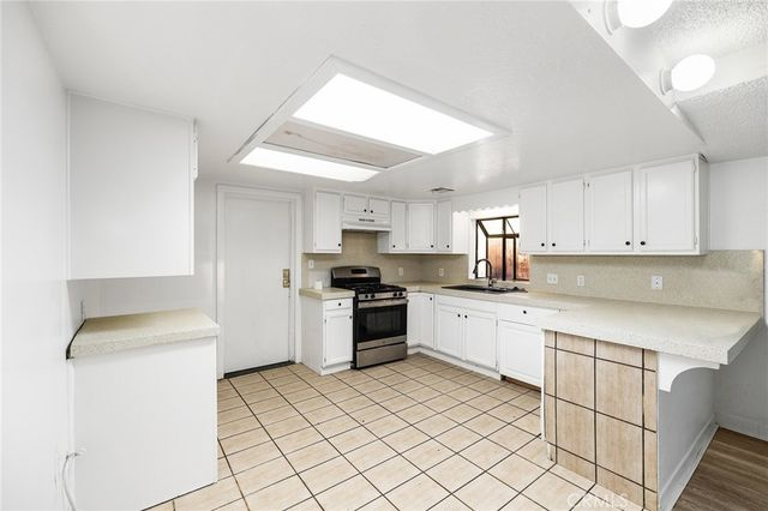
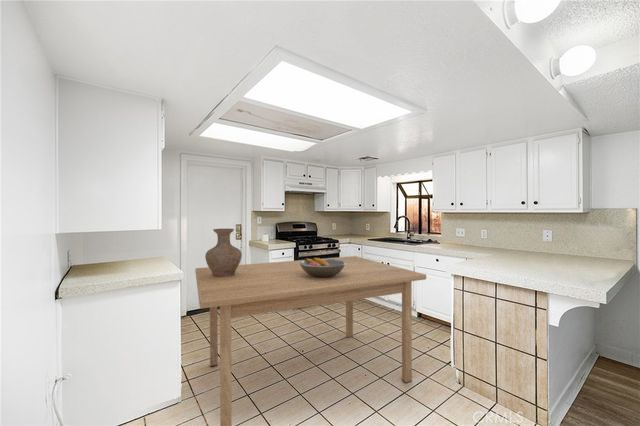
+ table (303, 307)
+ fruit bowl (322, 266)
+ vase (223, 251)
